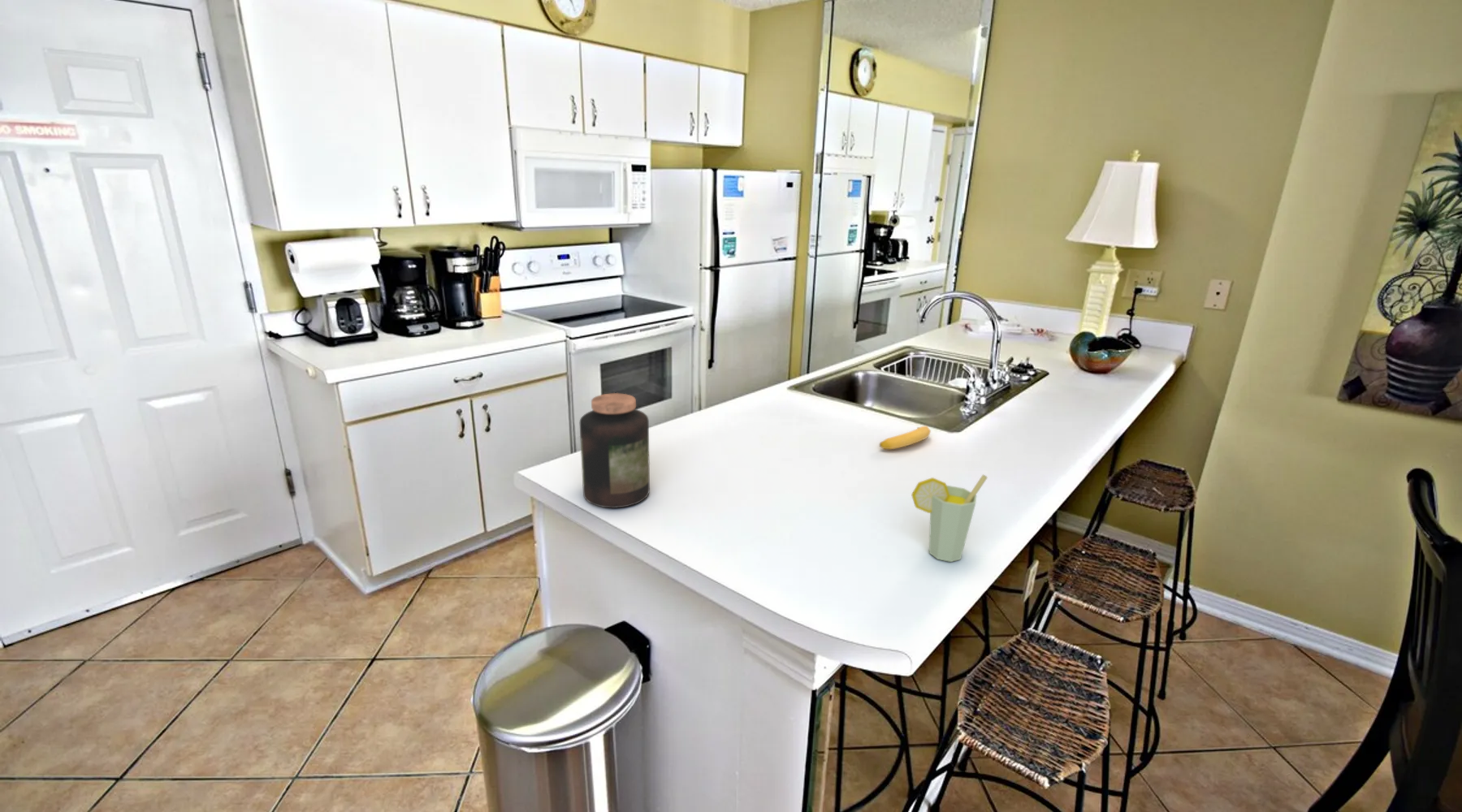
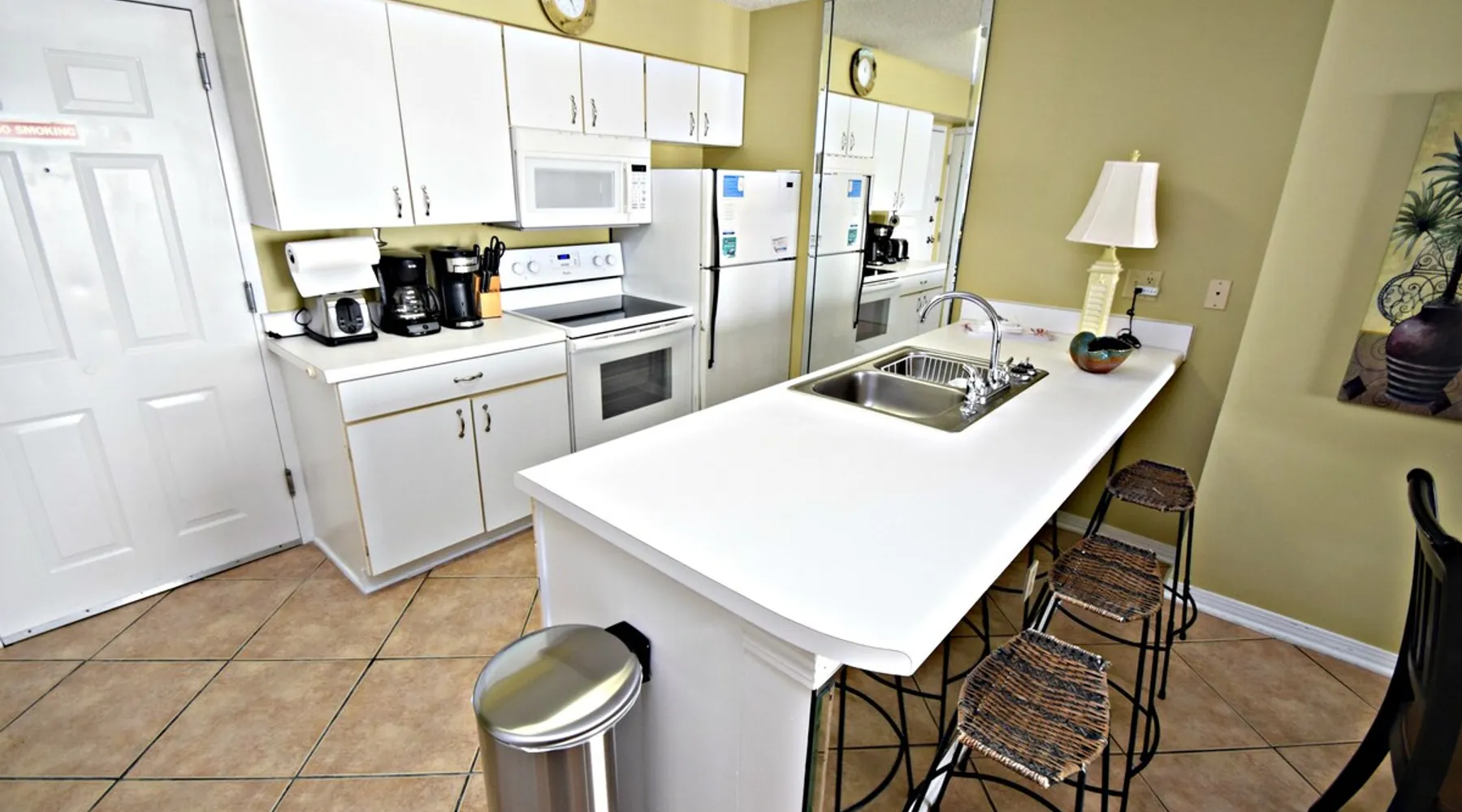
- jar (615, 447)
- banana (906, 434)
- cup (945, 514)
